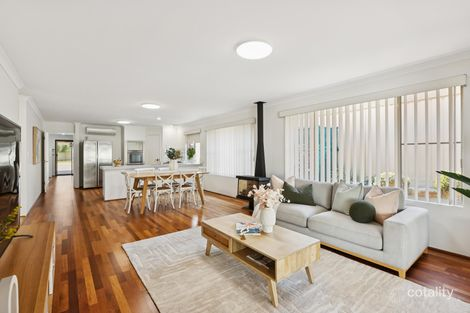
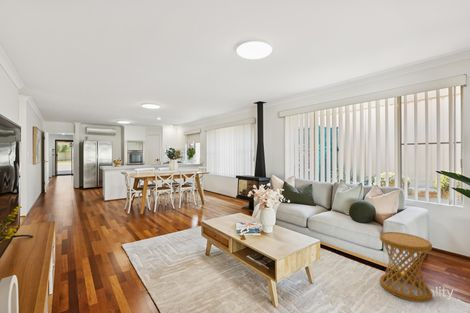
+ side table (404, 263)
